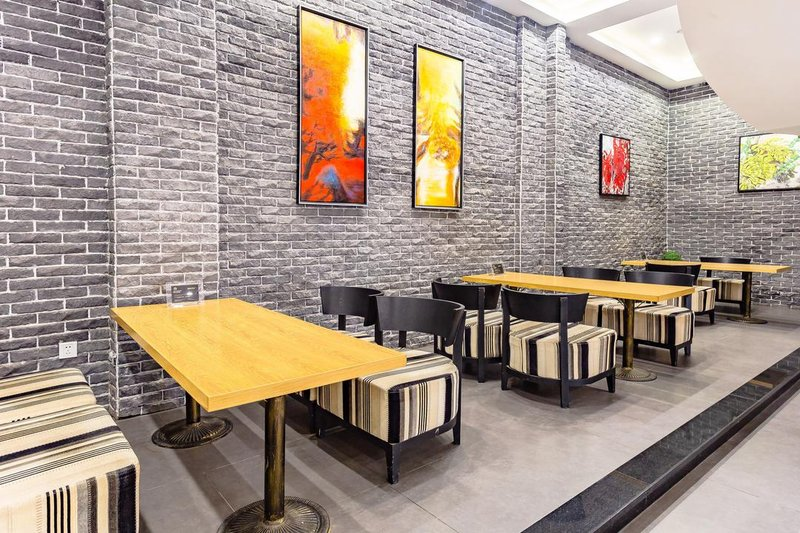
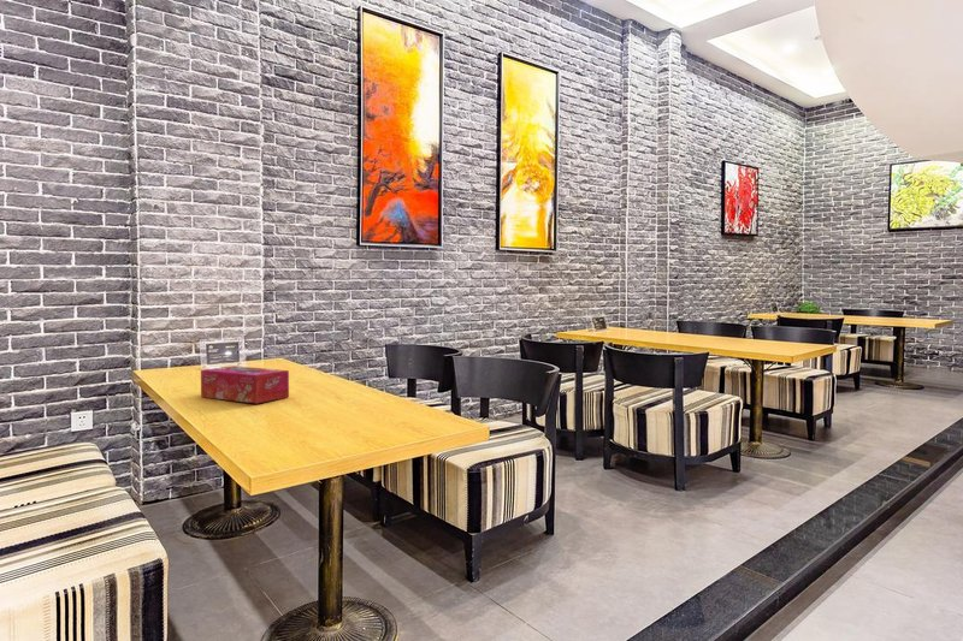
+ tissue box (244, 382)
